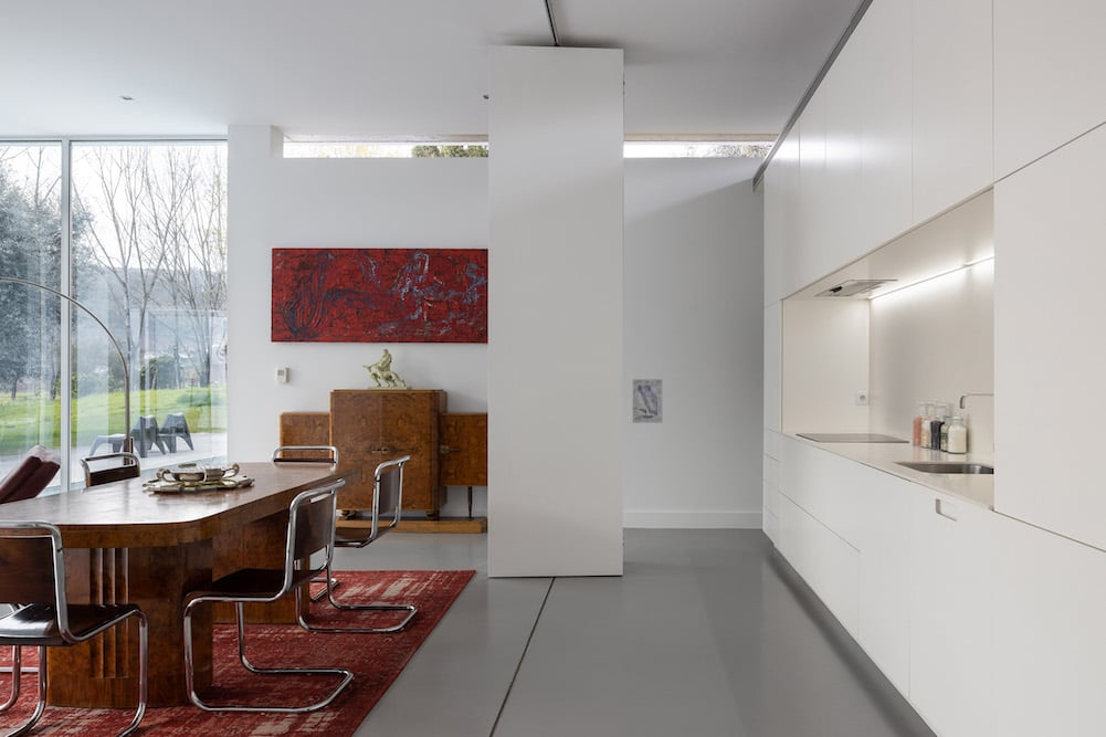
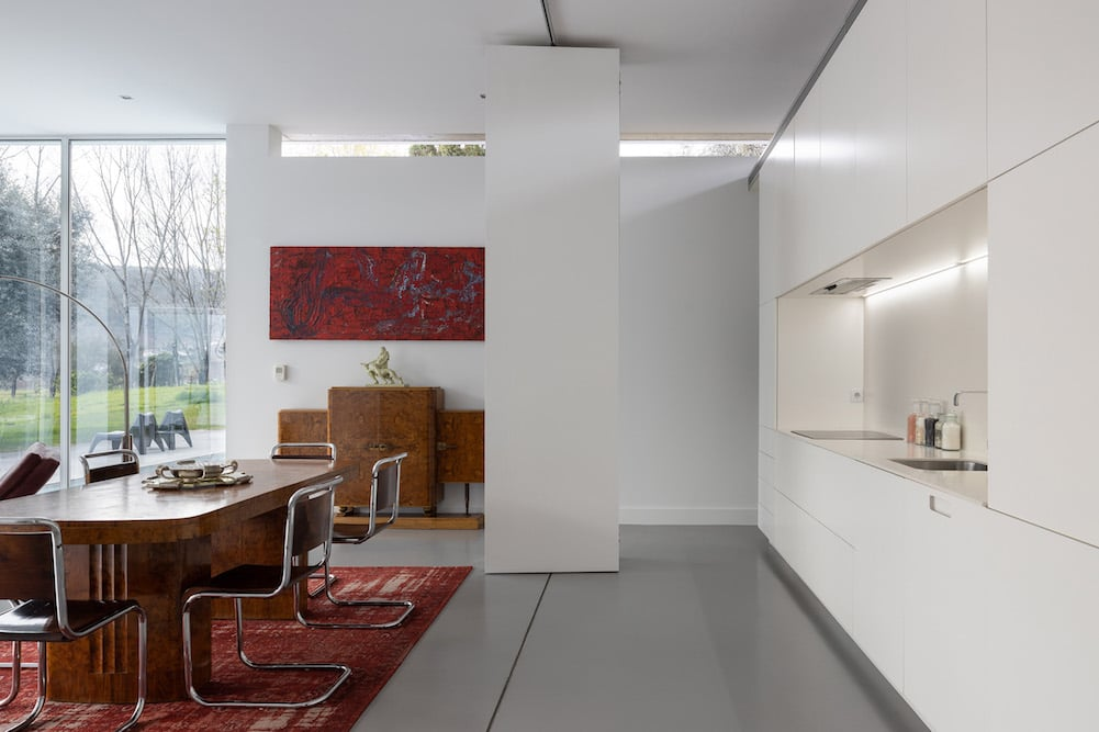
- wall art (646, 400)
